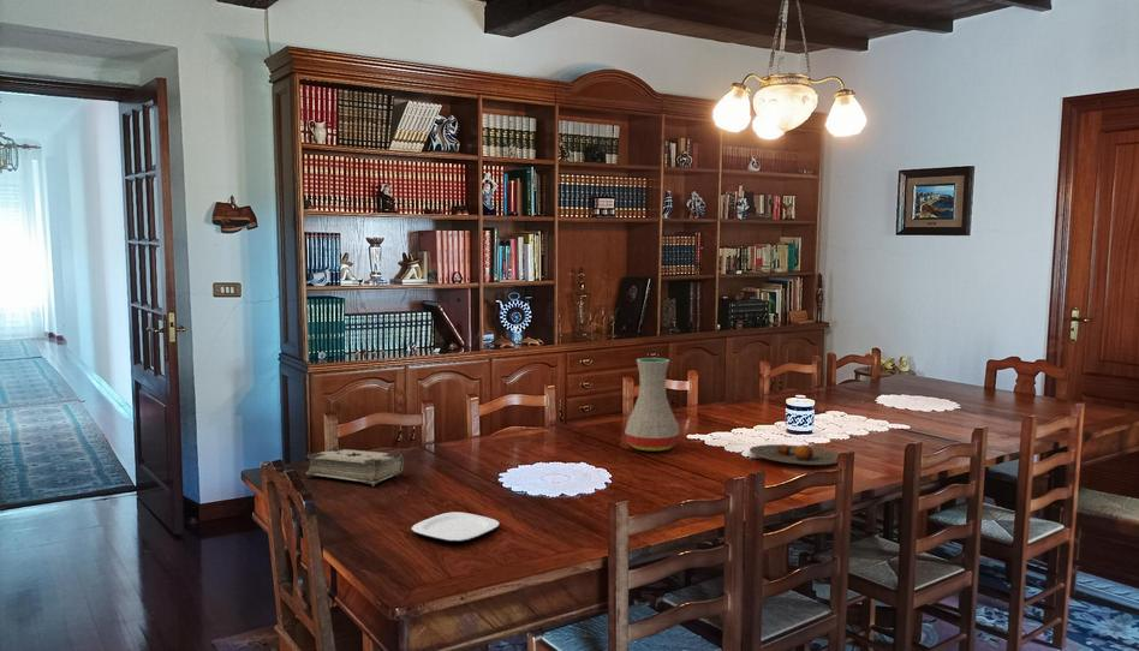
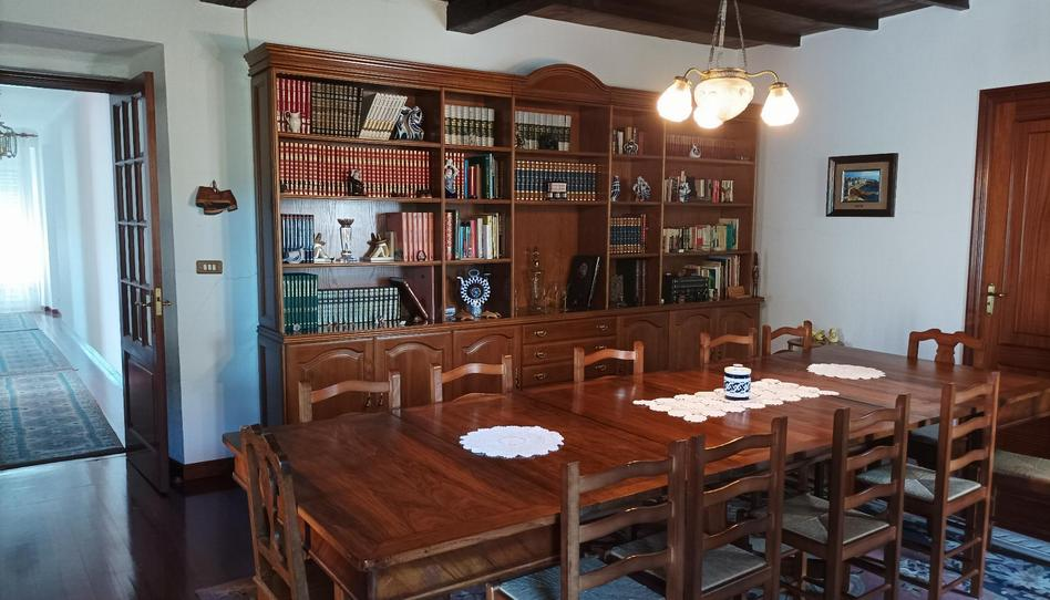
- plate (455, 527)
- vase (651, 404)
- book (354, 462)
- plate (795, 449)
